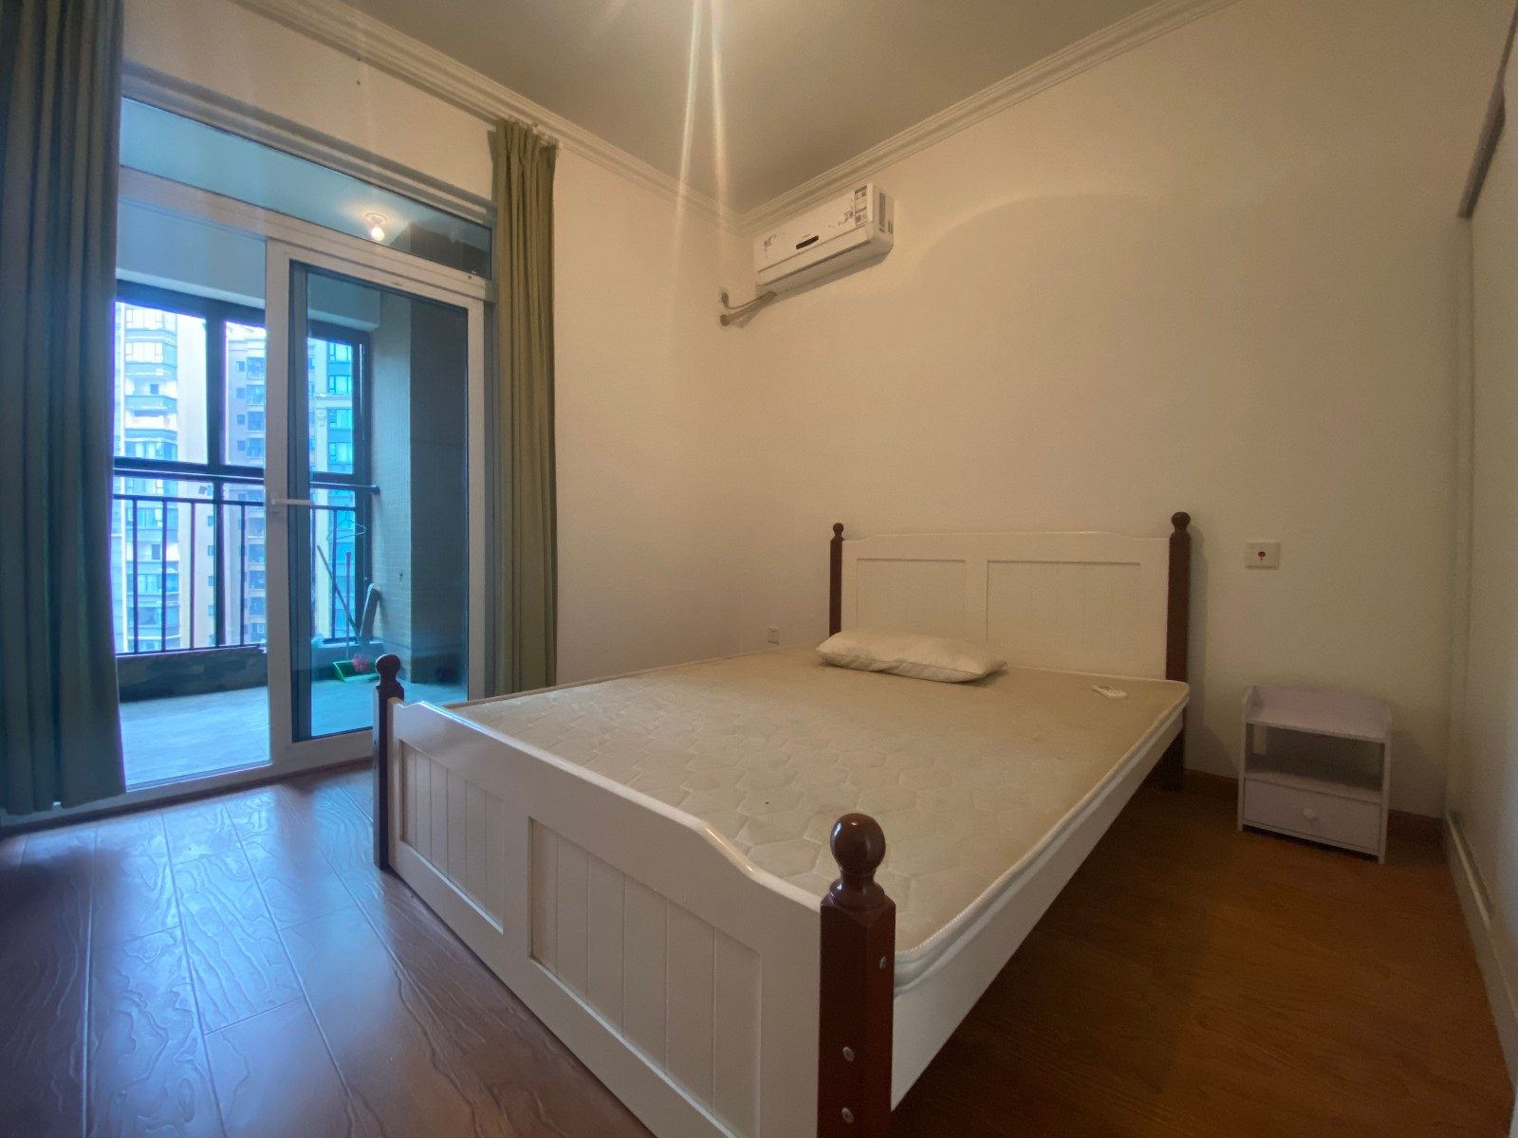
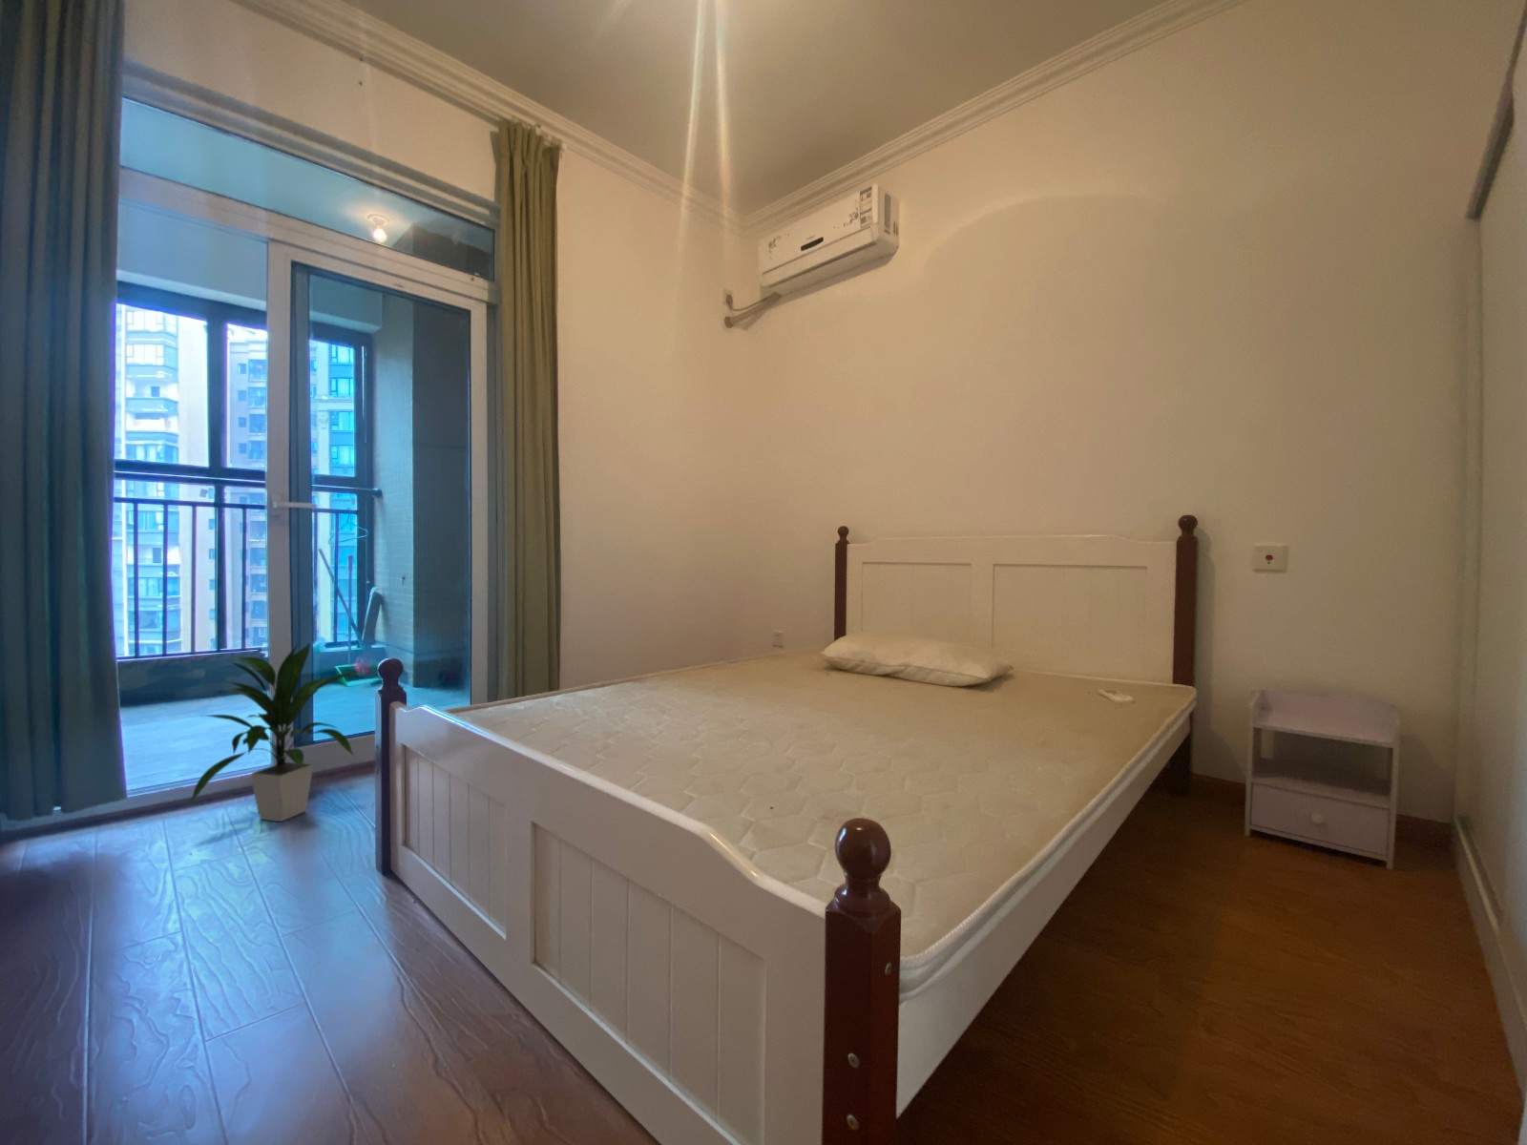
+ indoor plant (274, 728)
